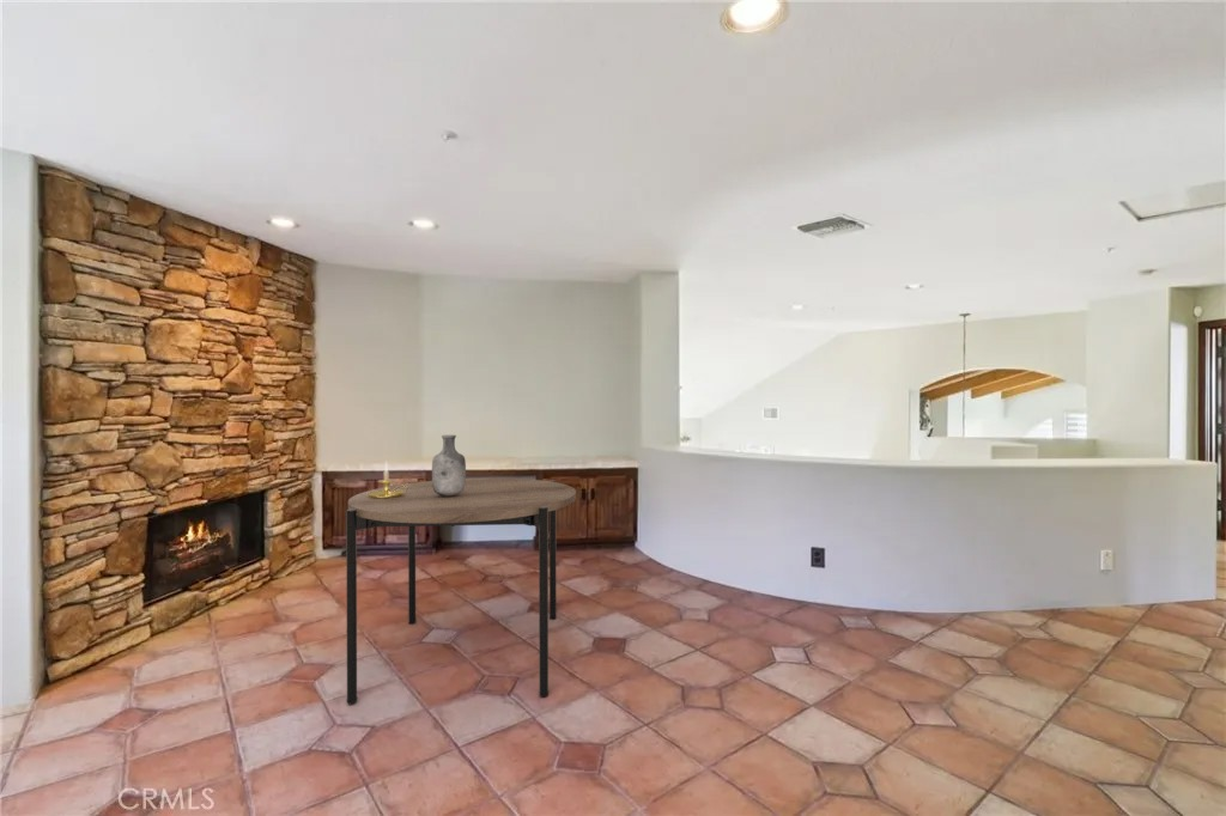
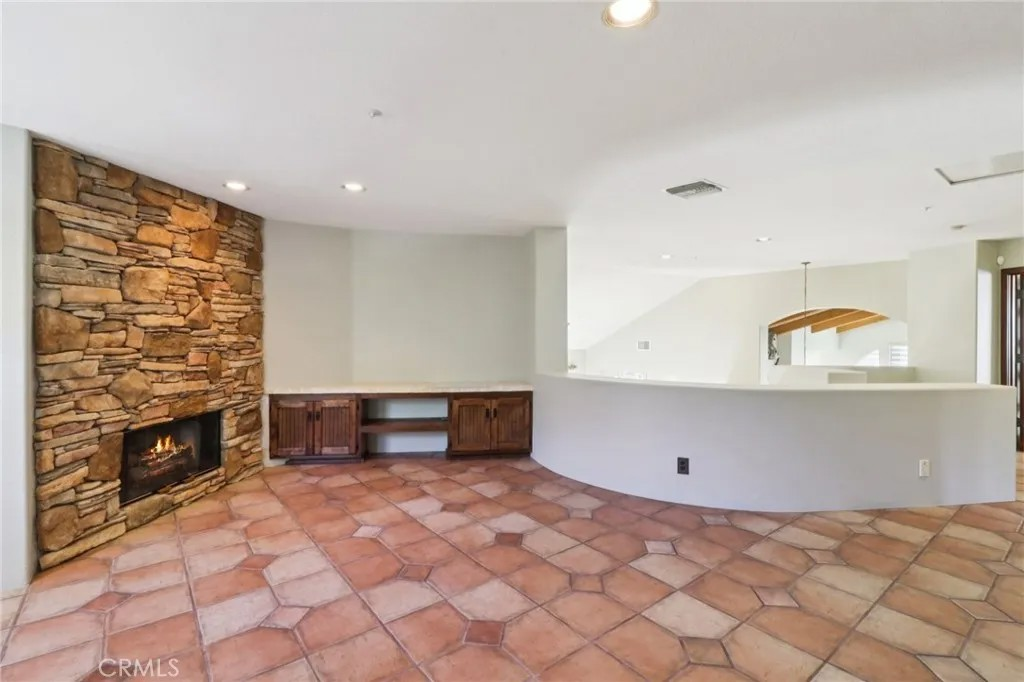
- dining table (468, 524)
- vase (448, 464)
- candle holder (388, 477)
